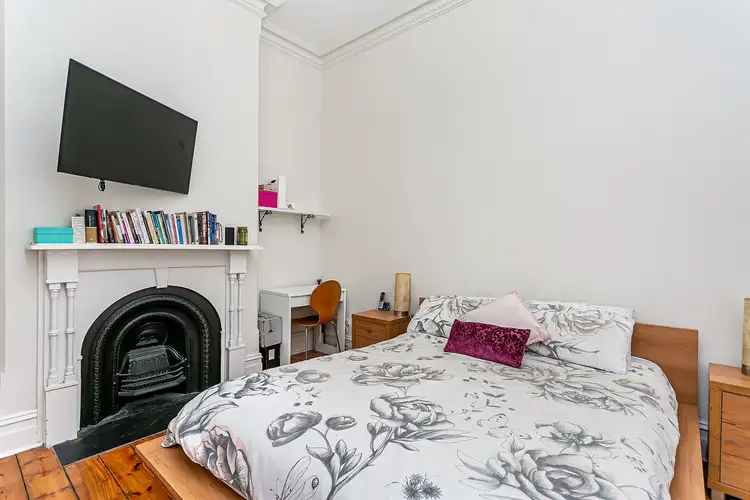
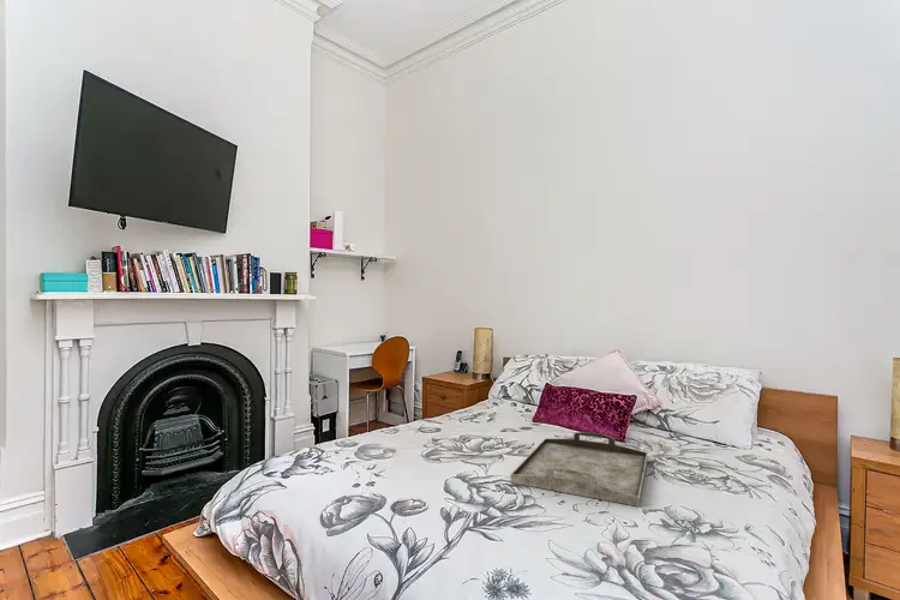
+ serving tray (583, 460)
